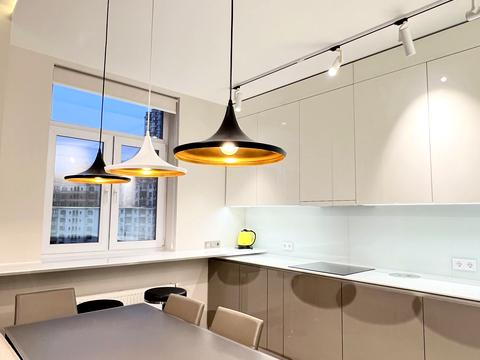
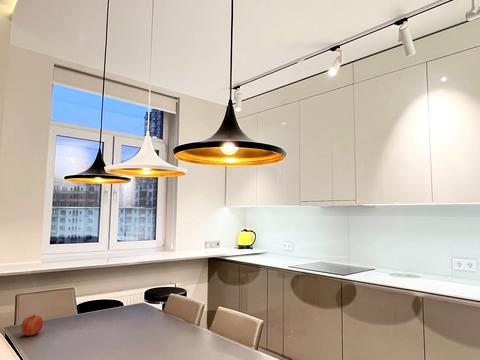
+ fruit (32, 323)
